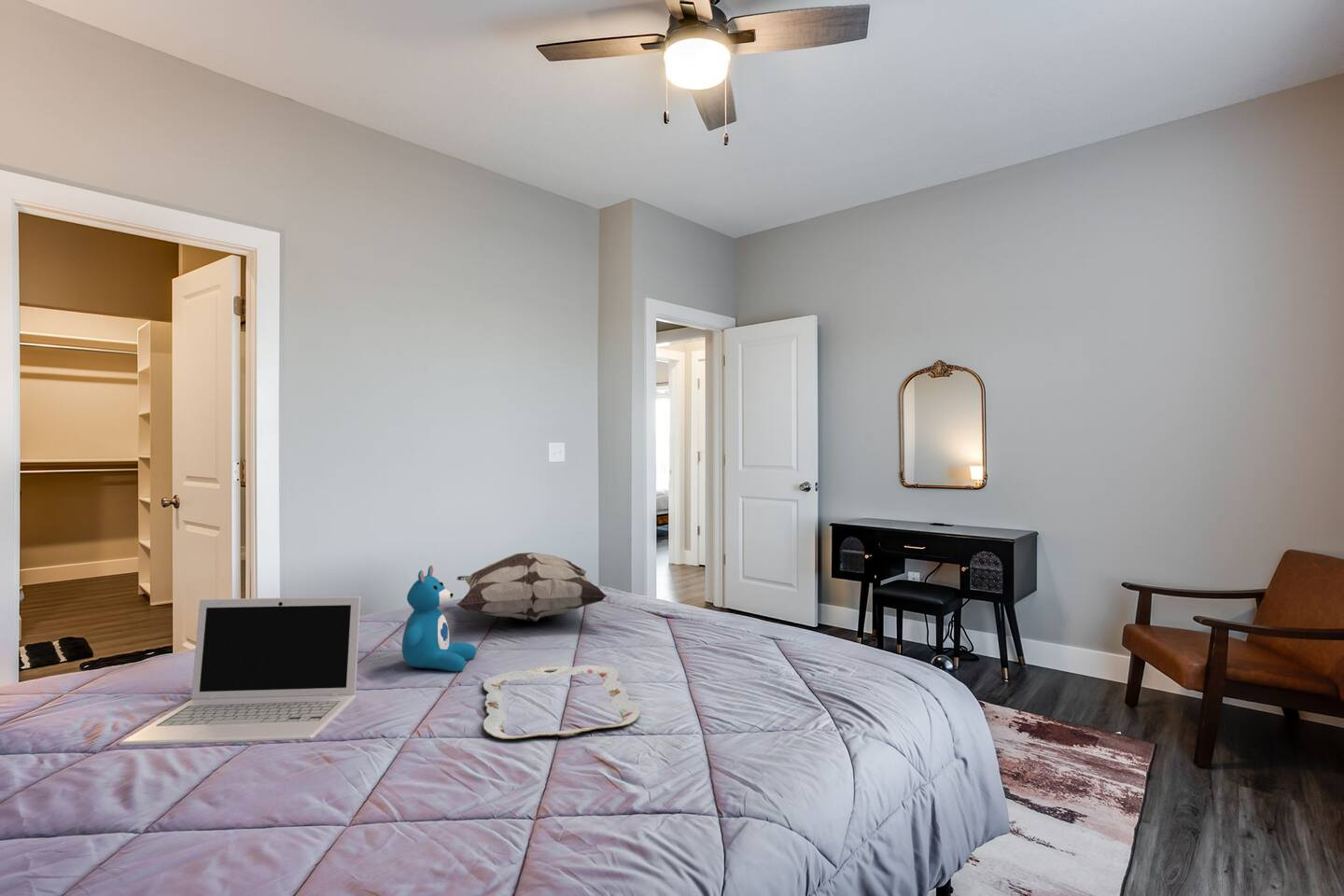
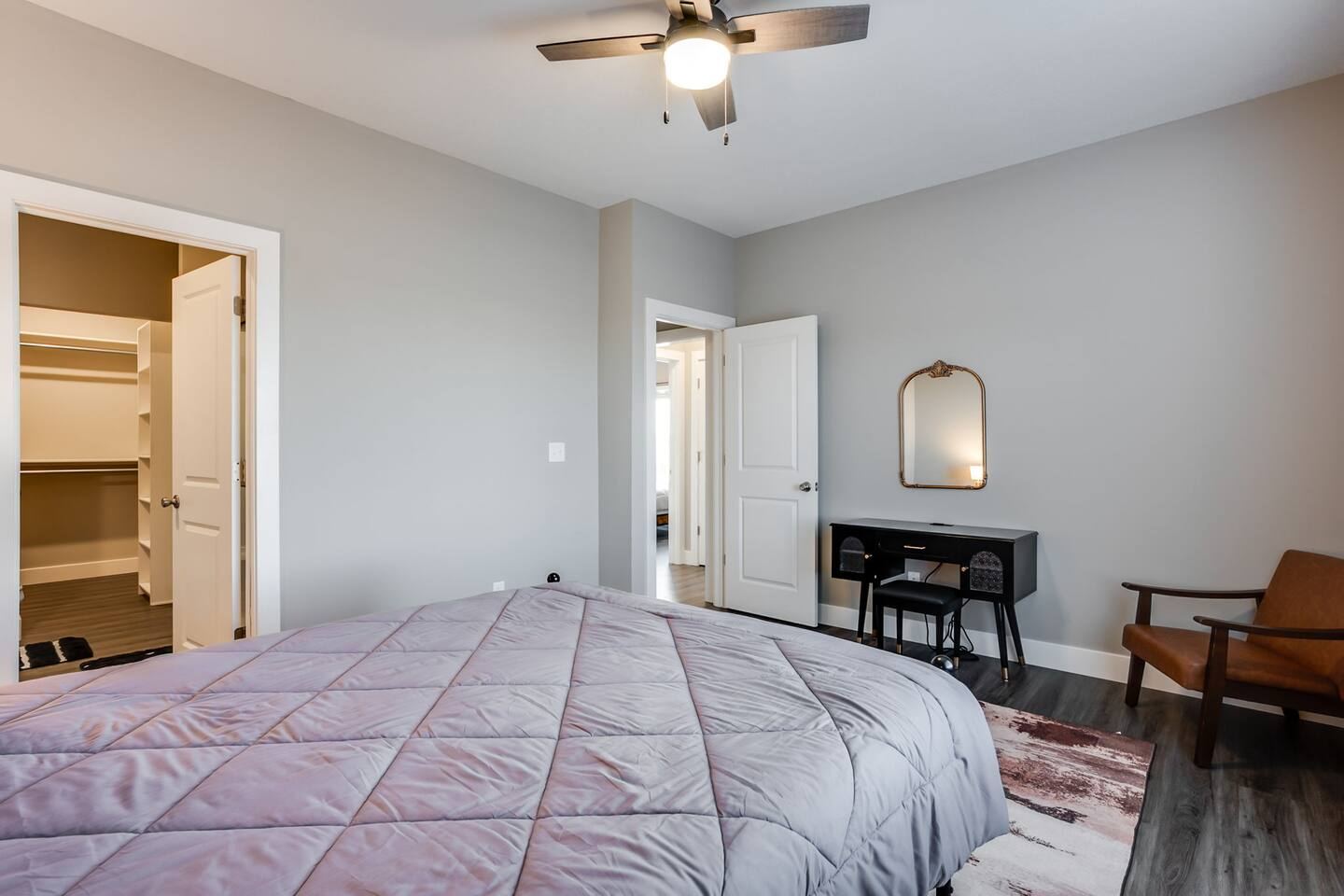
- teddy bear (439, 616)
- laptop (251, 664)
- serving tray (555, 676)
- decorative pillow (526, 585)
